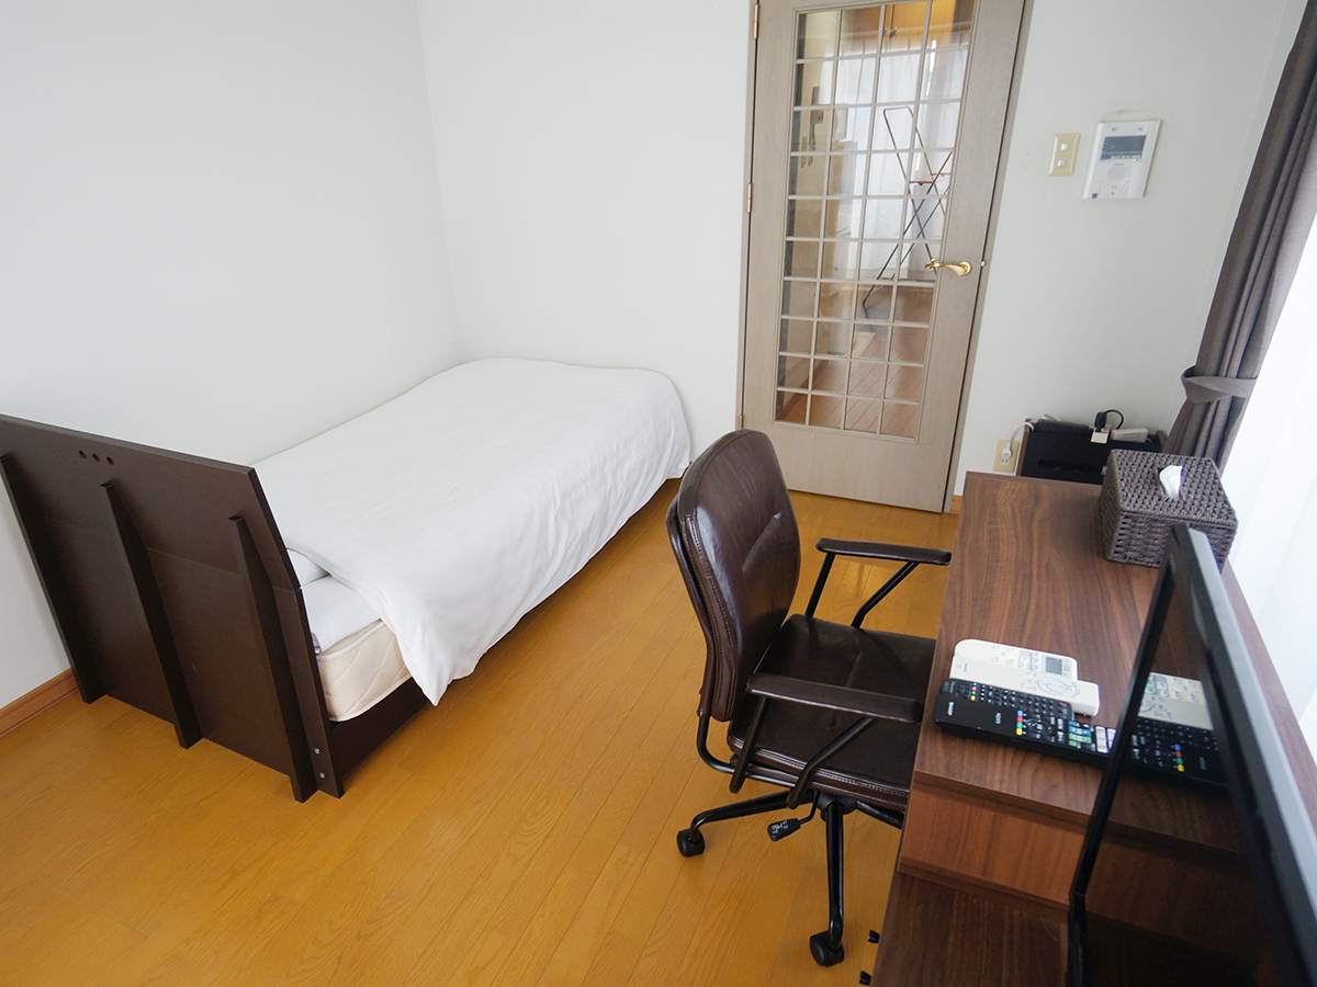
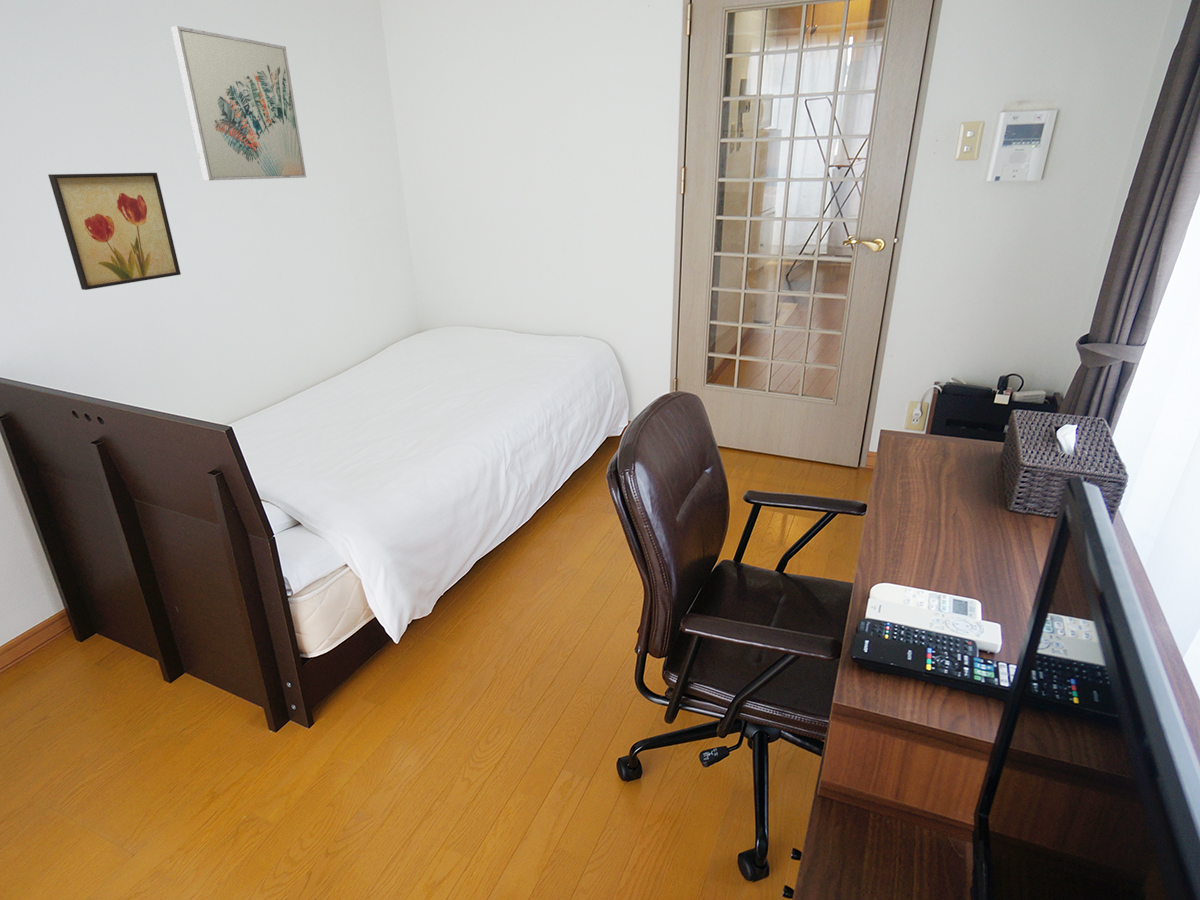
+ wall art (246, 110)
+ wall art (118, 229)
